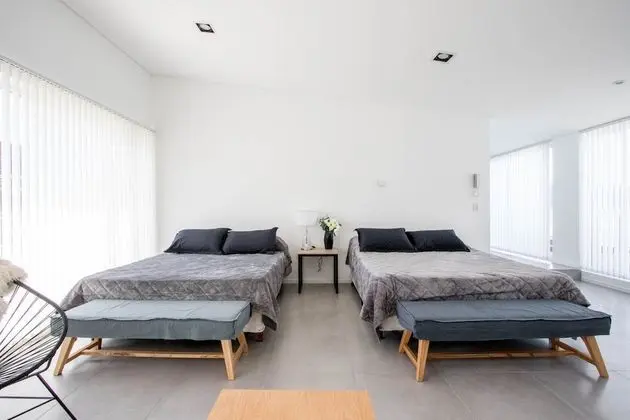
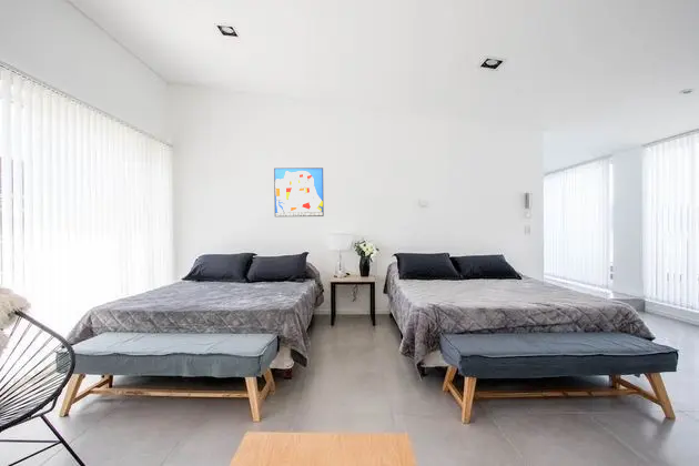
+ wall art (298, 192)
